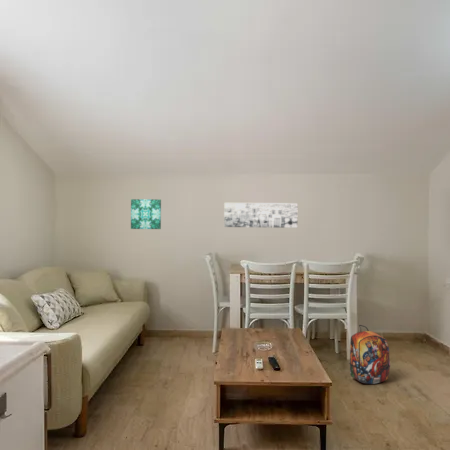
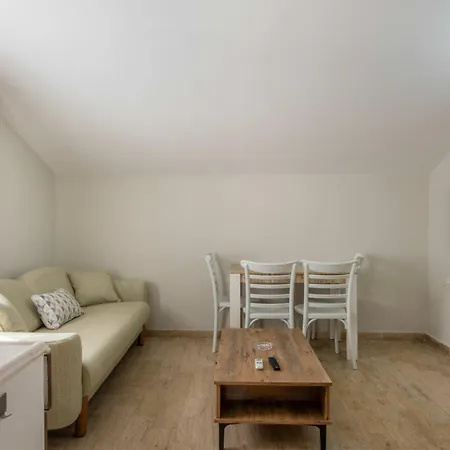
- backpack (368, 354)
- wall art (145, 214)
- wall art (260, 215)
